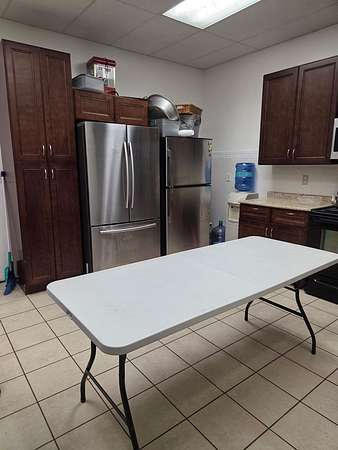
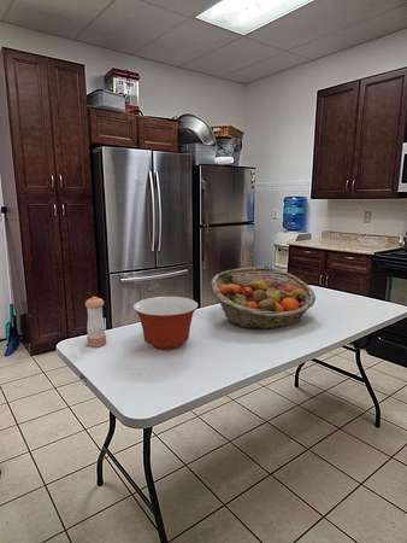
+ pepper shaker (95, 320)
+ fruit basket (263, 296)
+ mixing bowl (166, 323)
